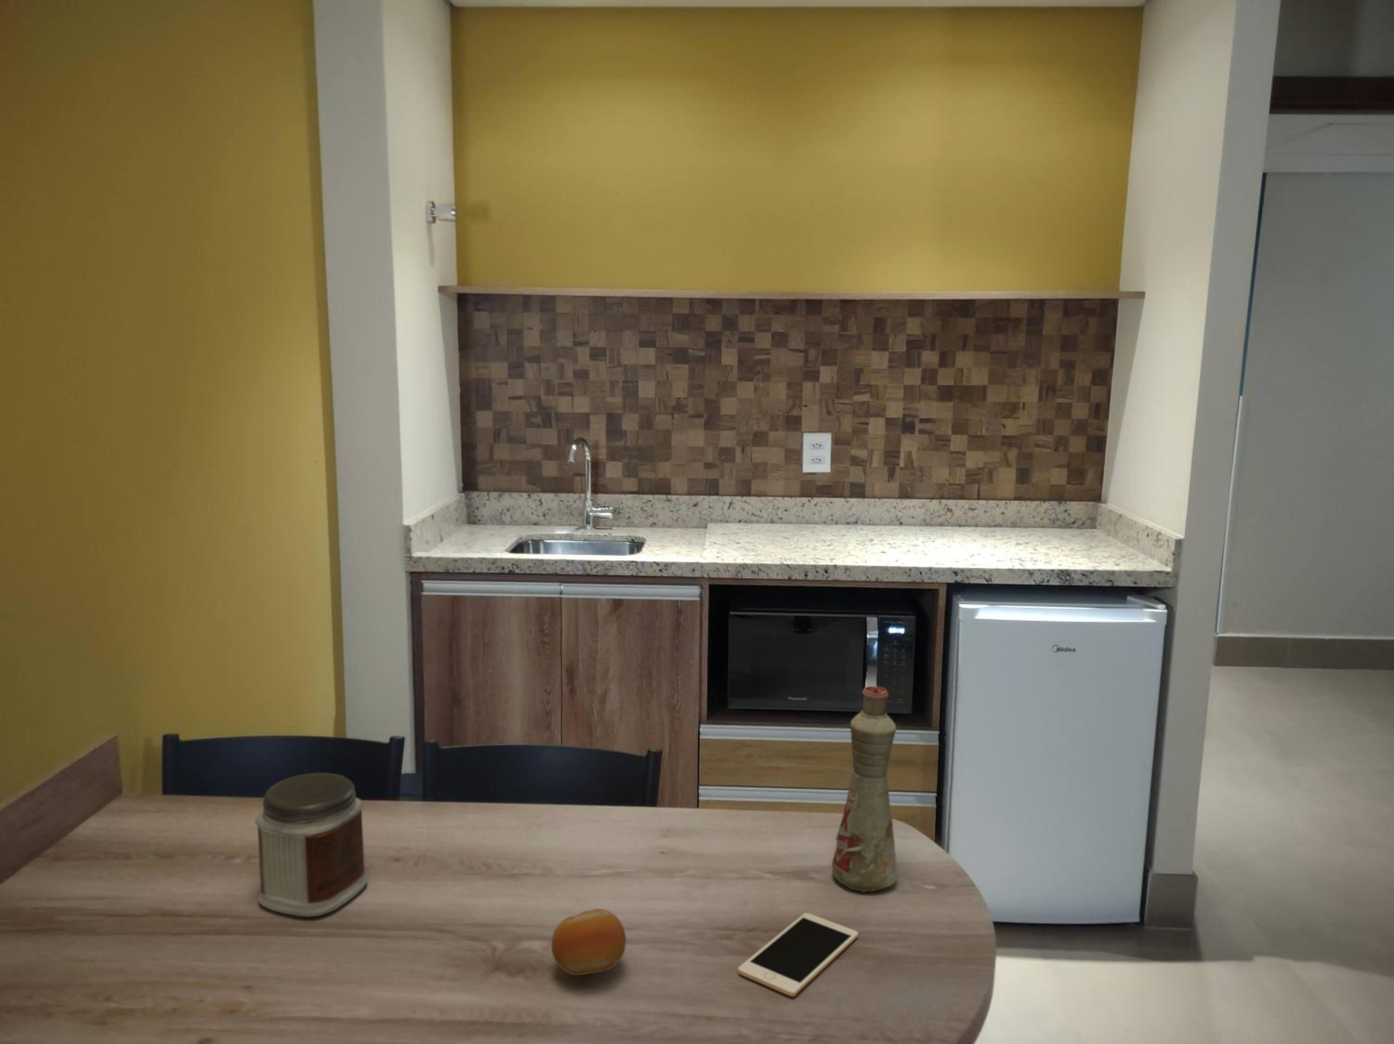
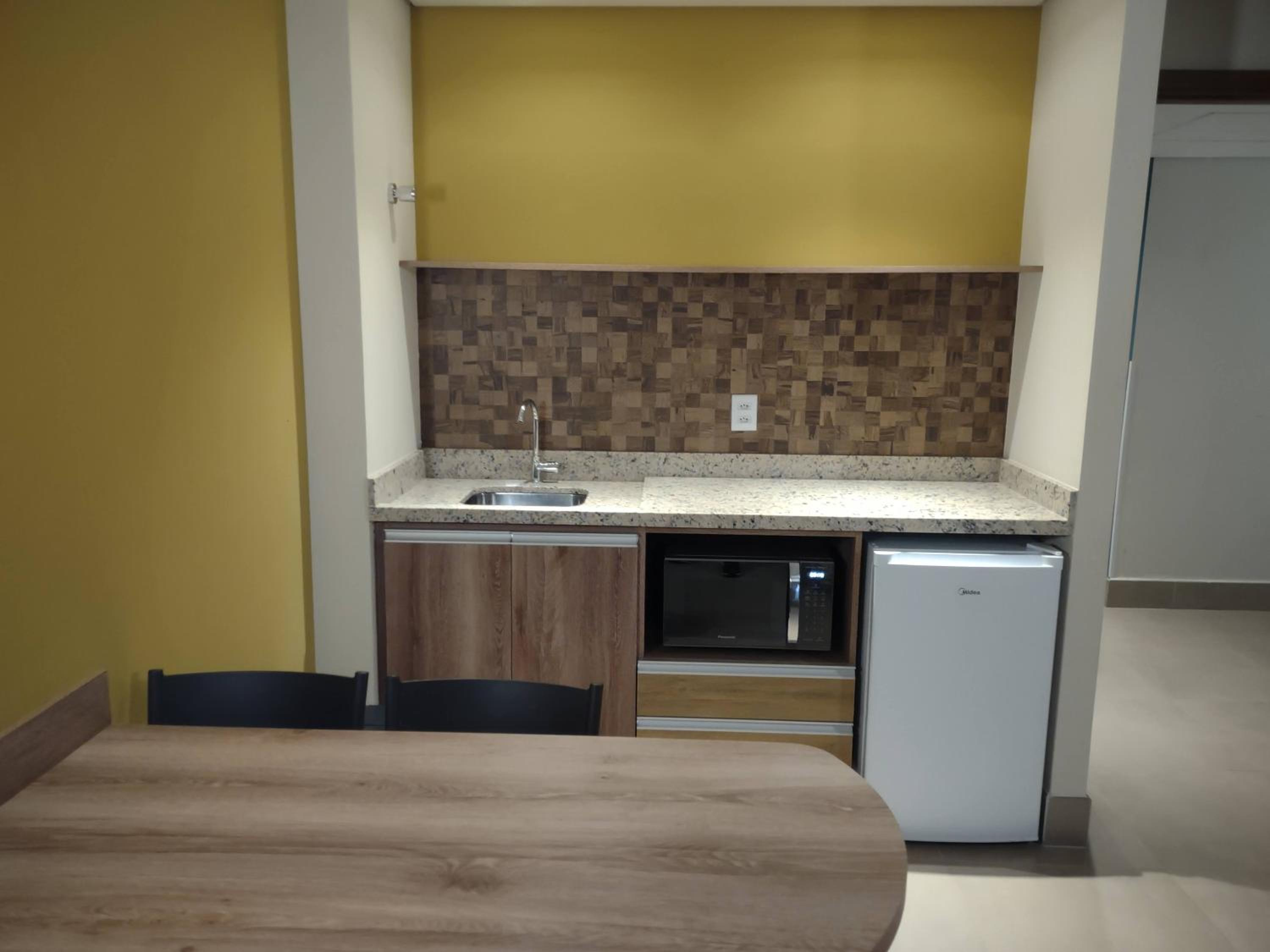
- bottle (868, 784)
- jar (312, 840)
- fruit (588, 942)
- cell phone (800, 952)
